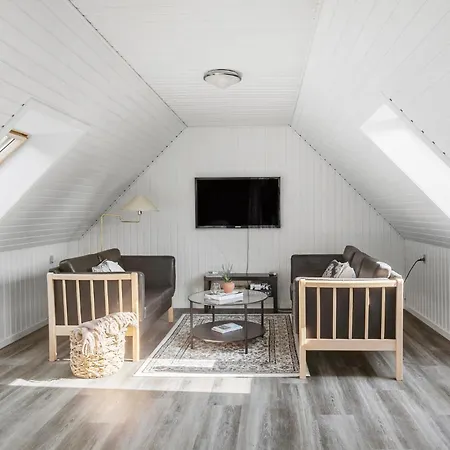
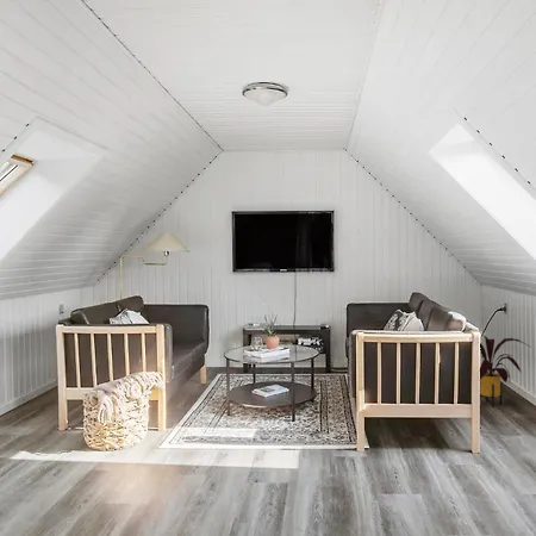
+ house plant (493, 368)
